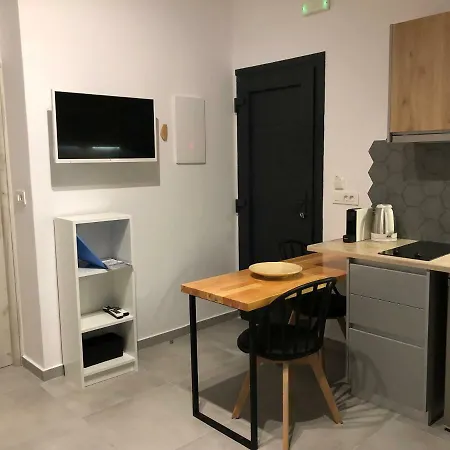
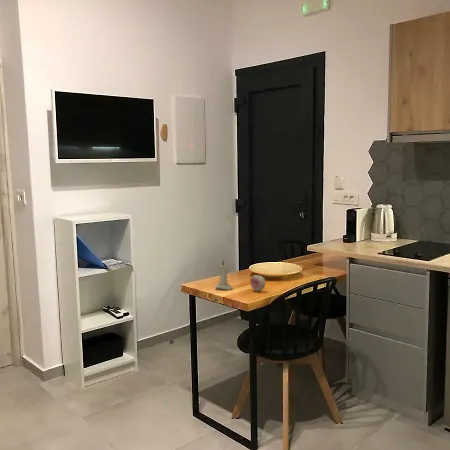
+ candle (224, 273)
+ fruit (257, 283)
